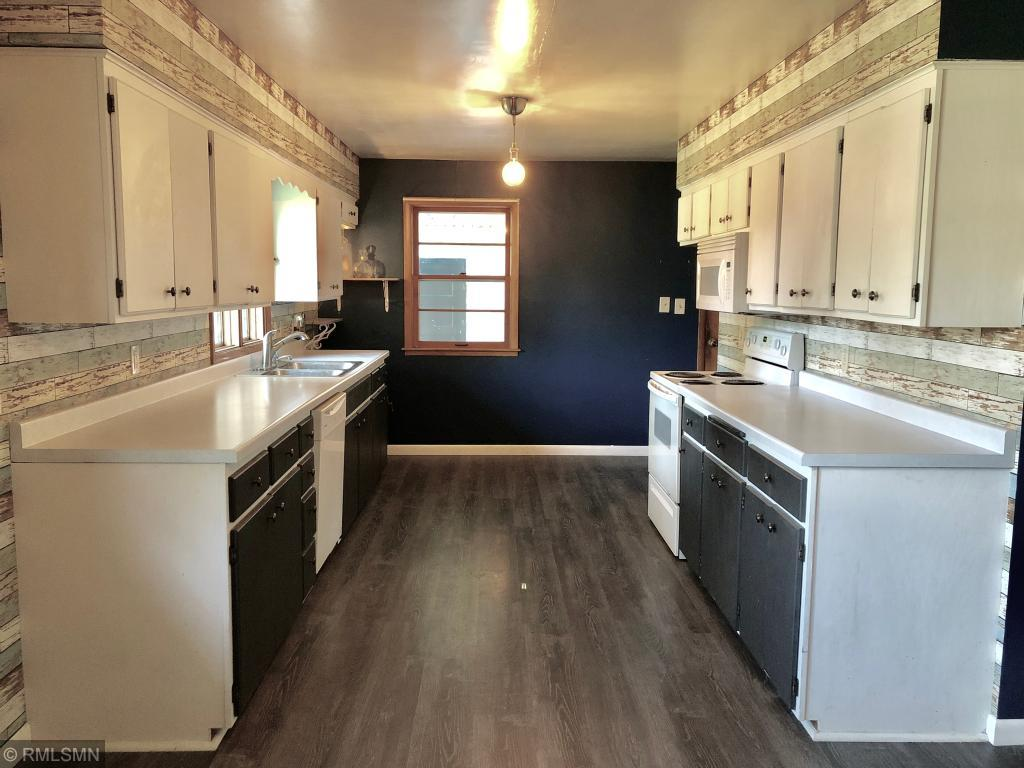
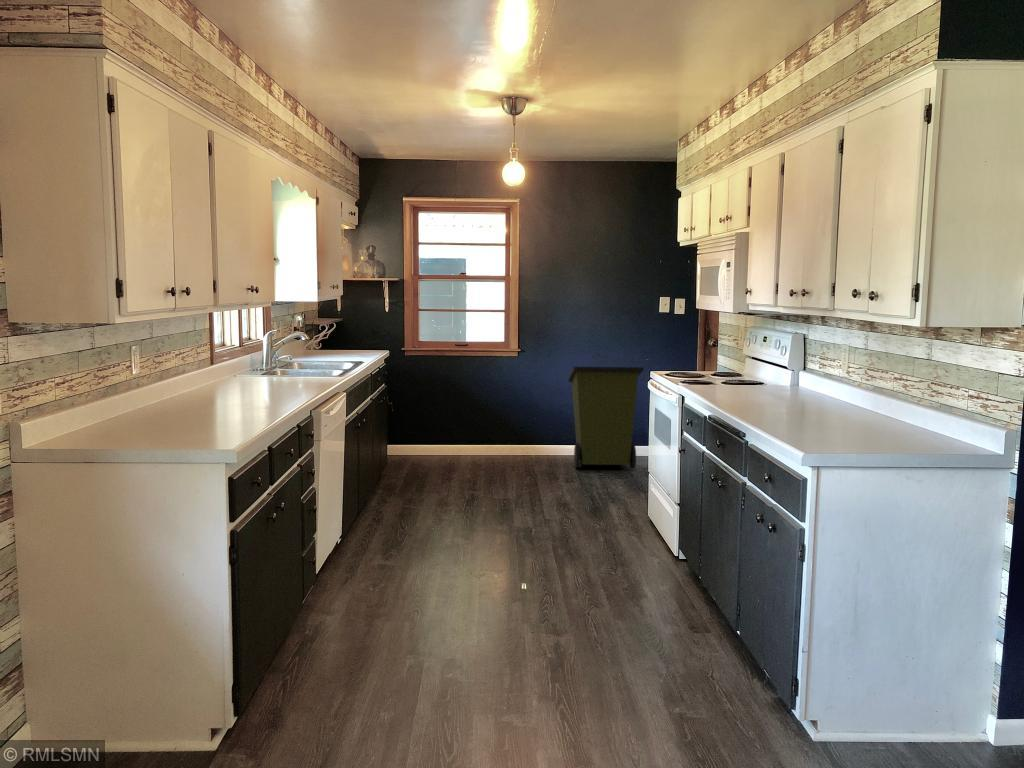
+ trash can (603, 414)
